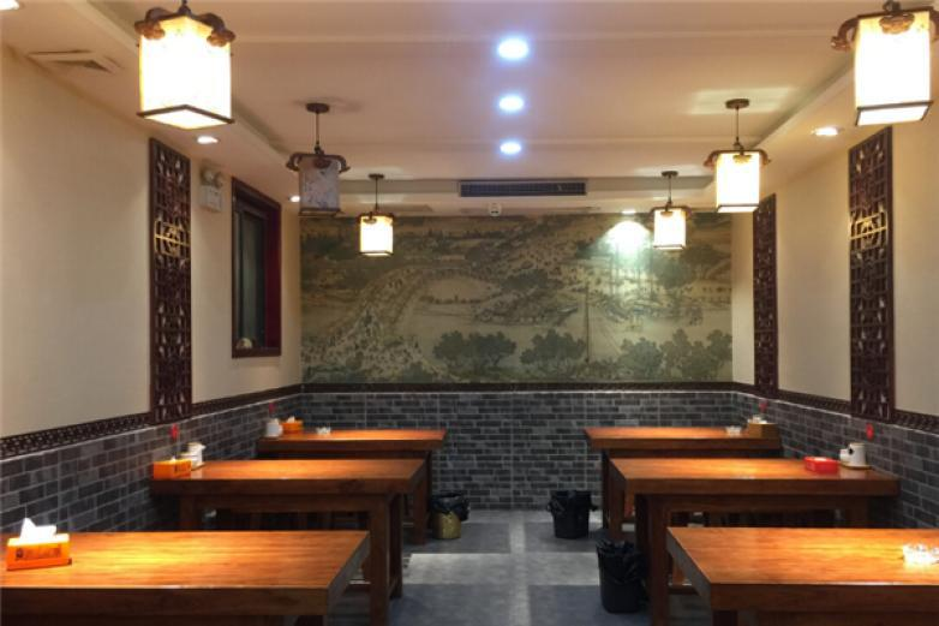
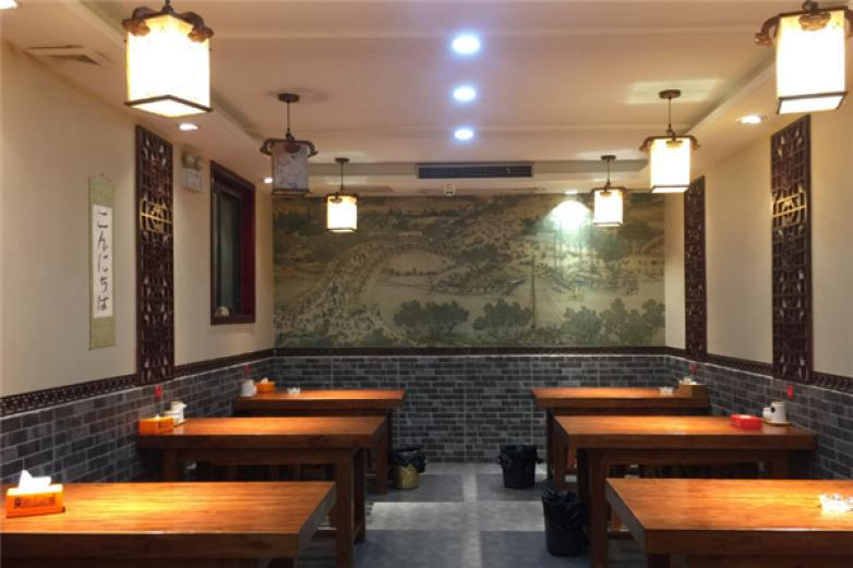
+ wall scroll (101, 261)
